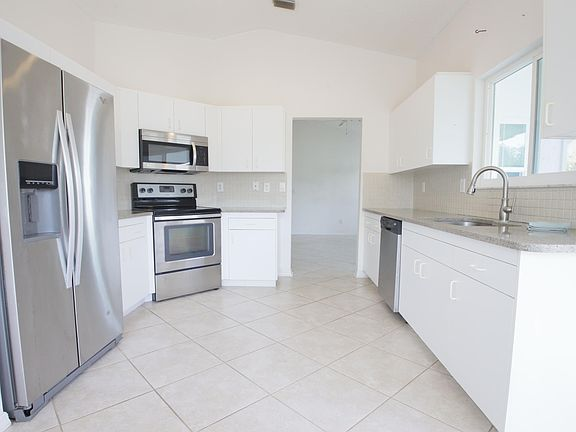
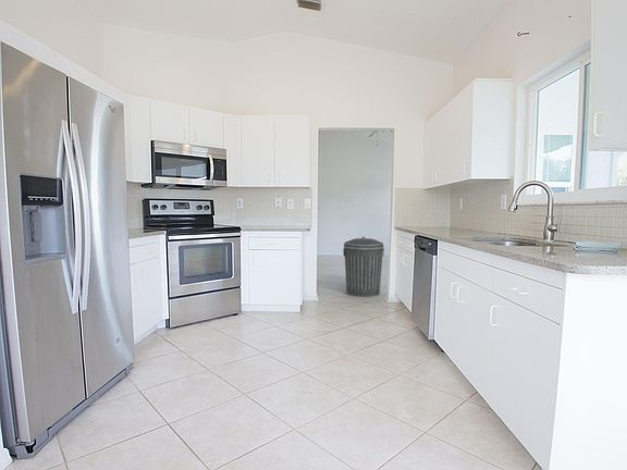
+ trash can (362, 264)
